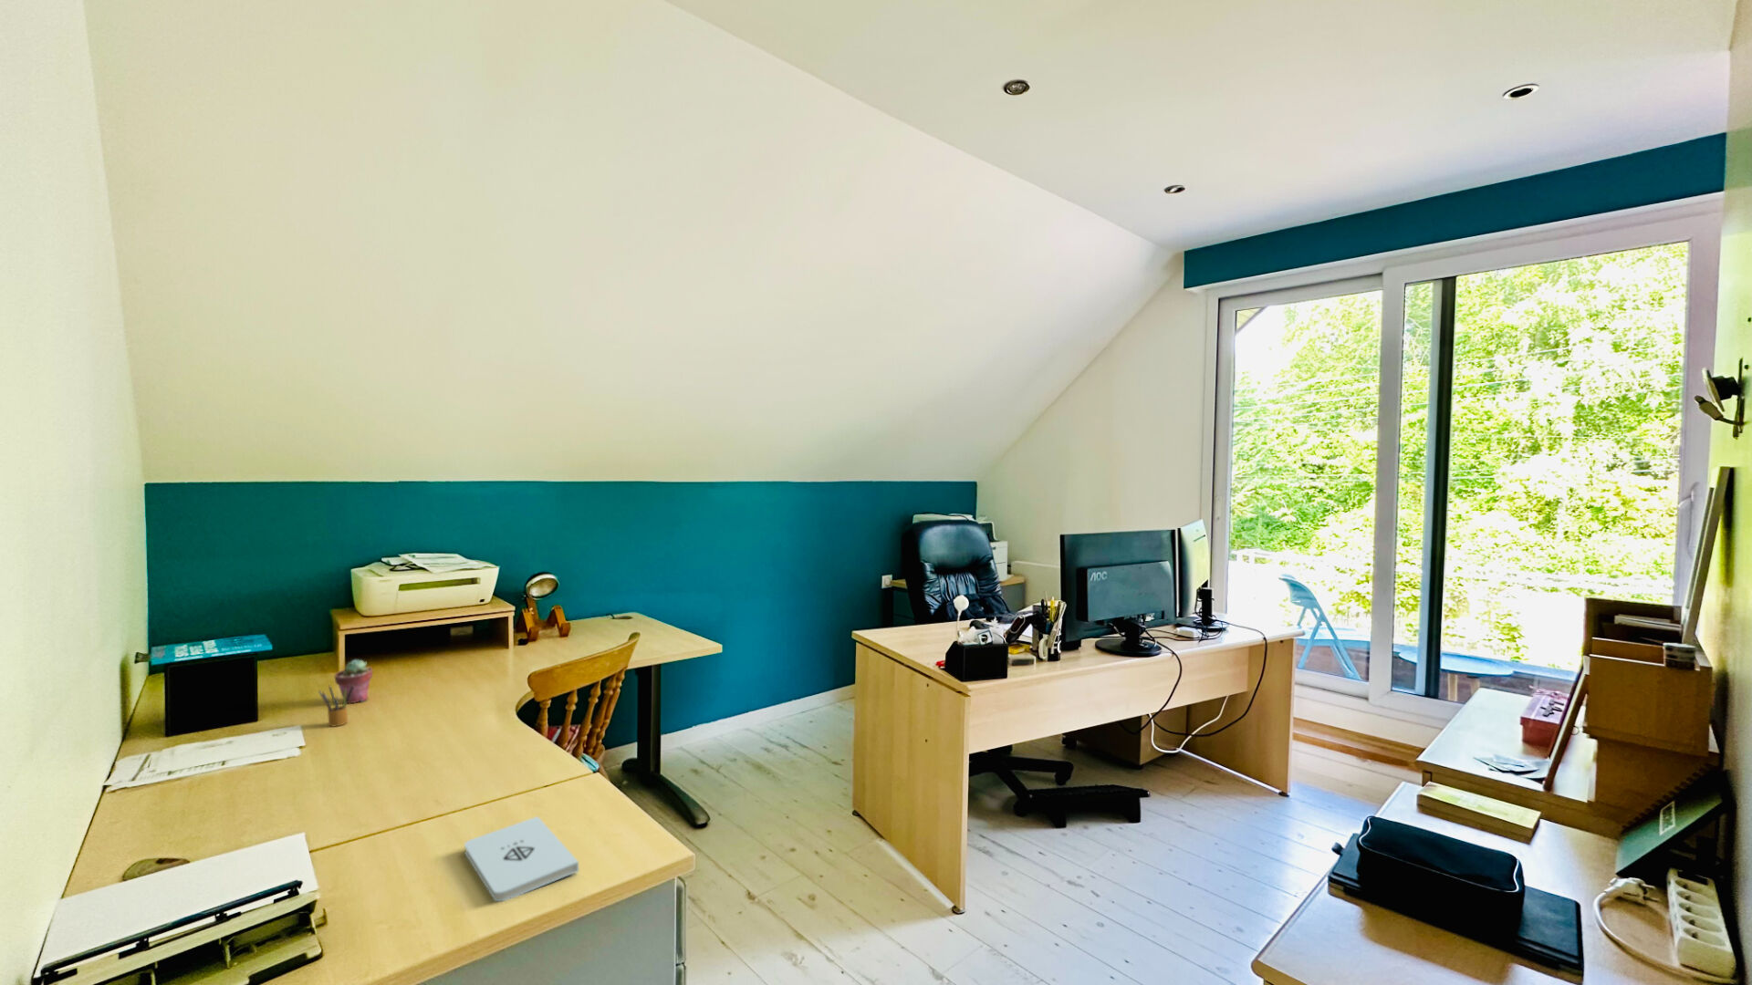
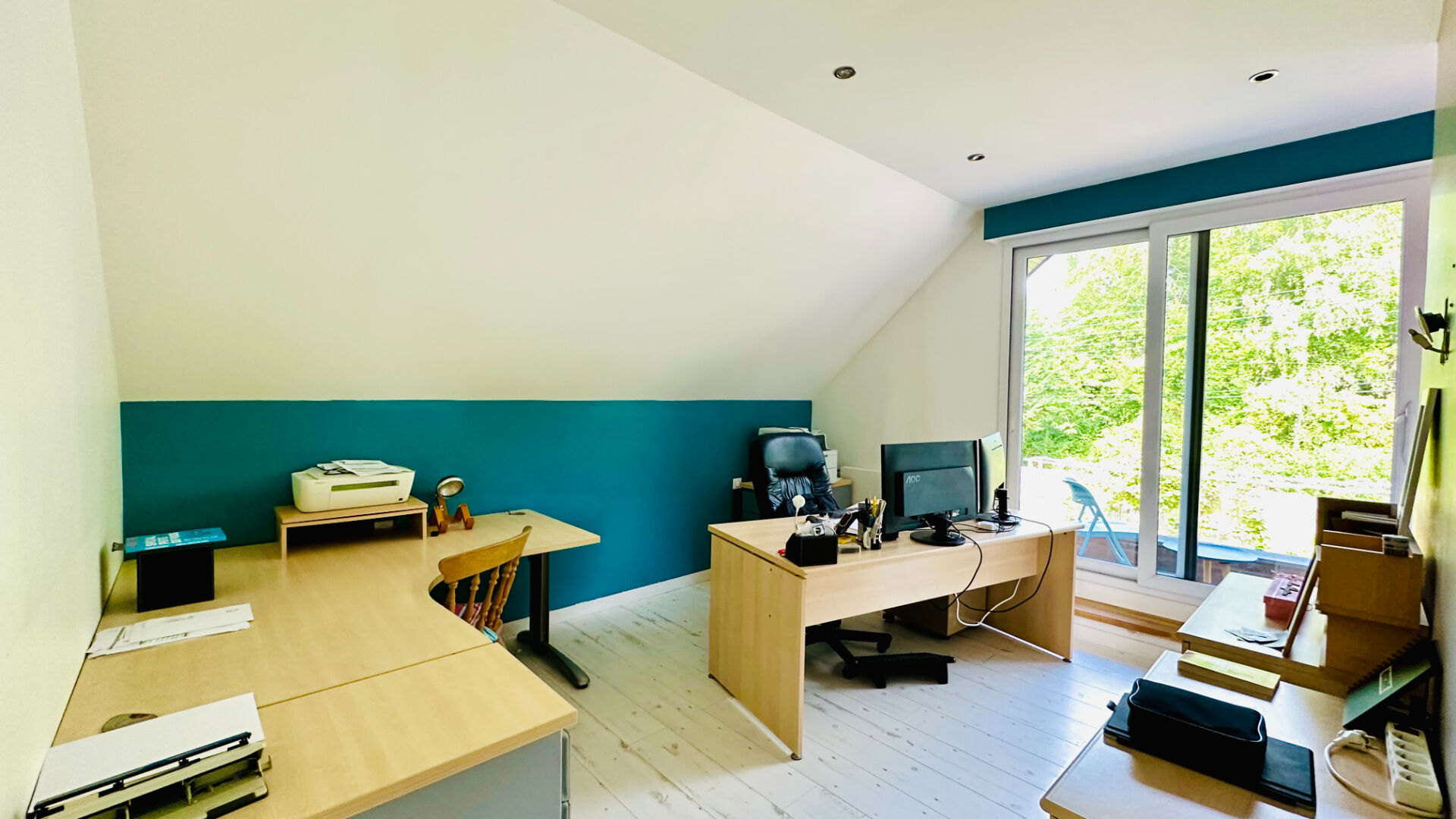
- potted succulent (354, 680)
- notepad (519, 855)
- pencil box (338, 704)
